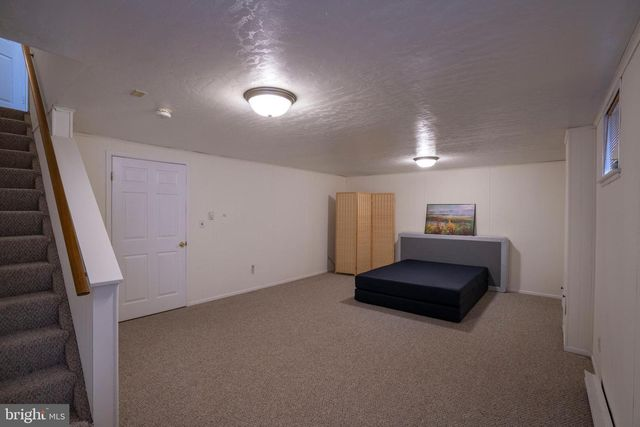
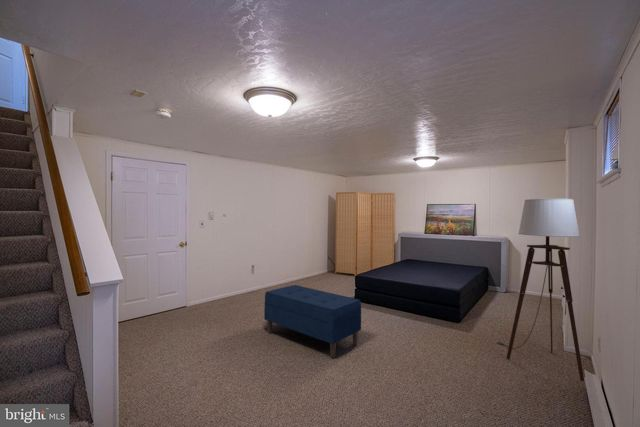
+ bench (310, 316)
+ floor lamp (528, 277)
